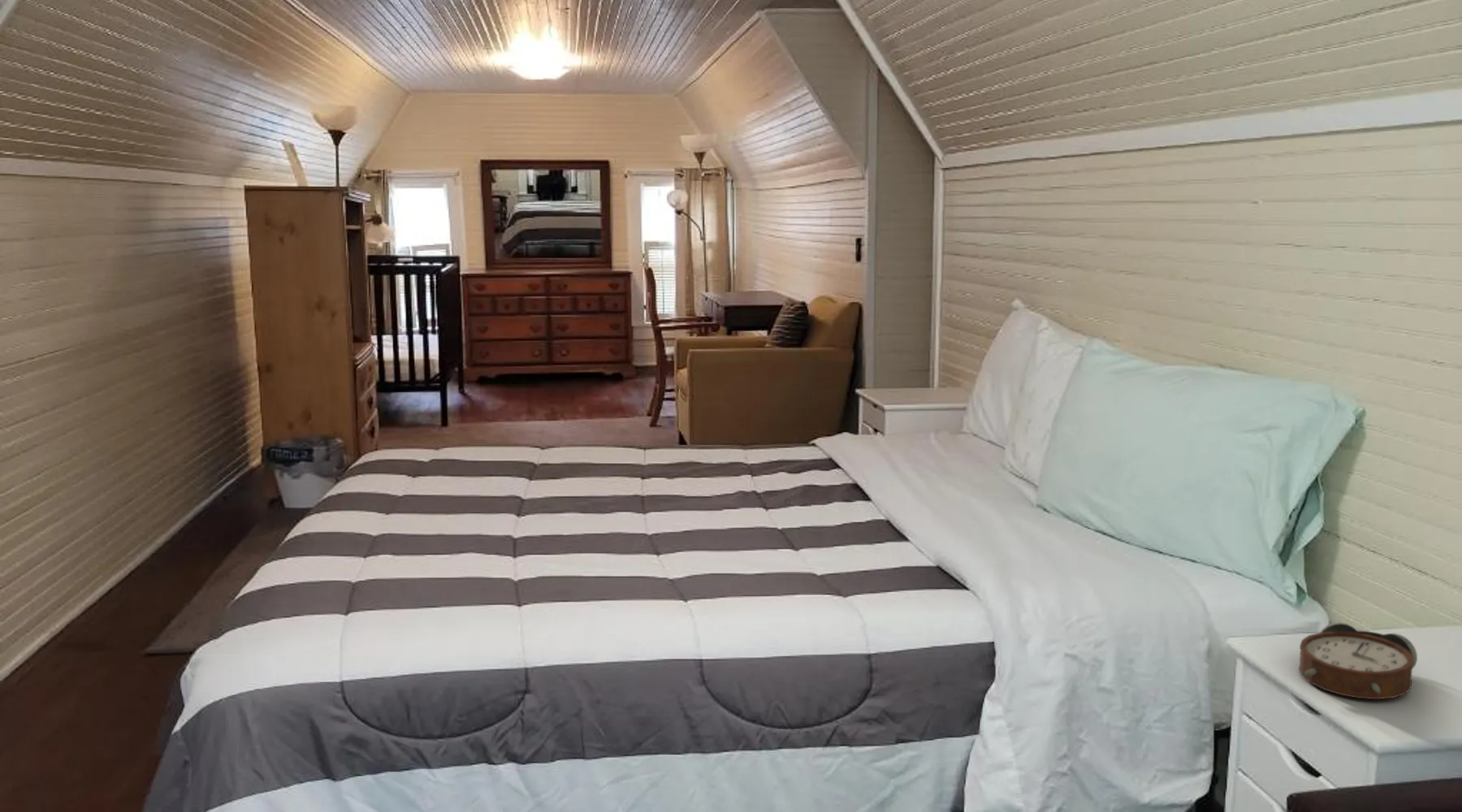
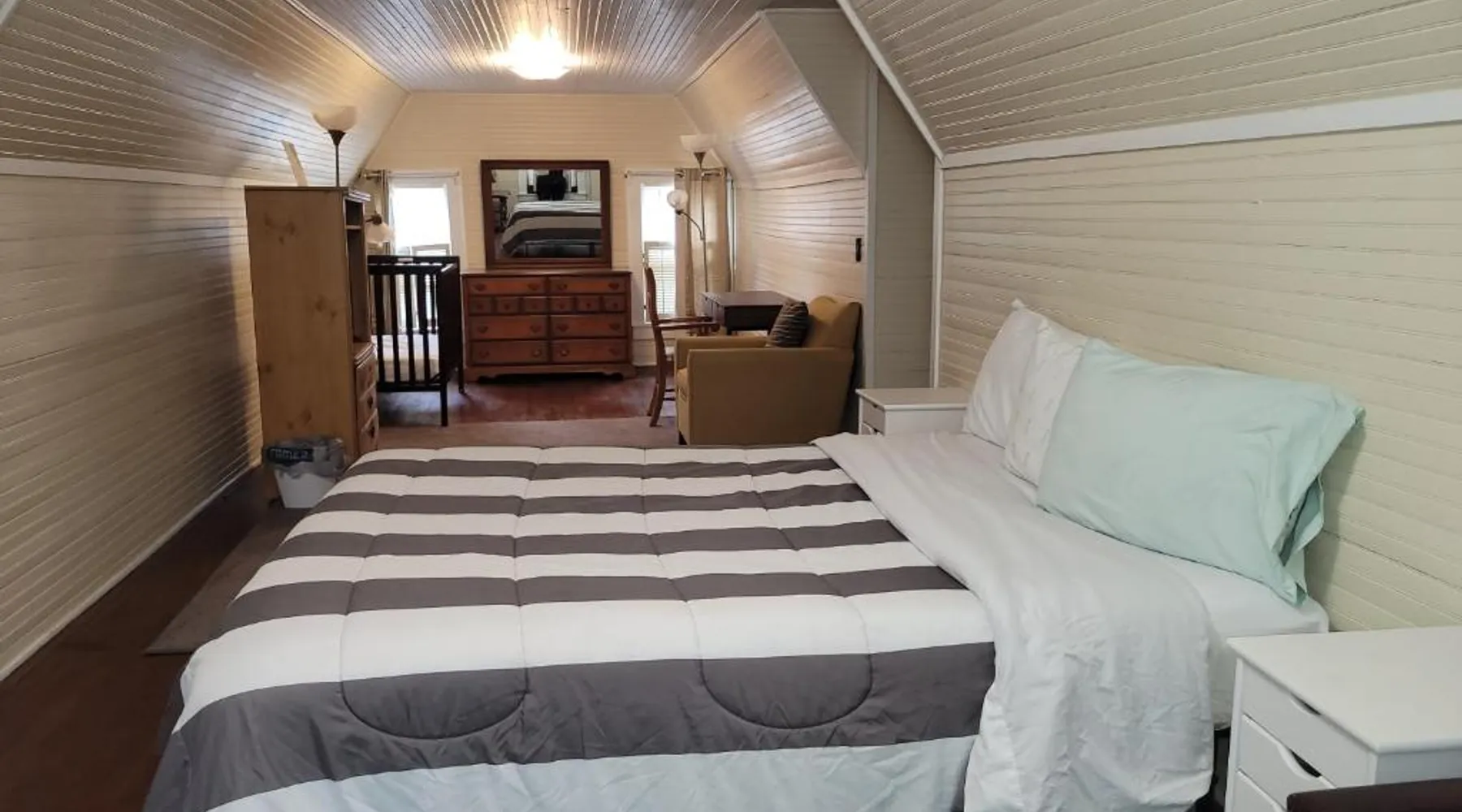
- alarm clock (1359, 656)
